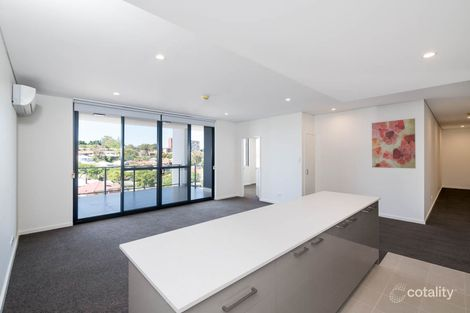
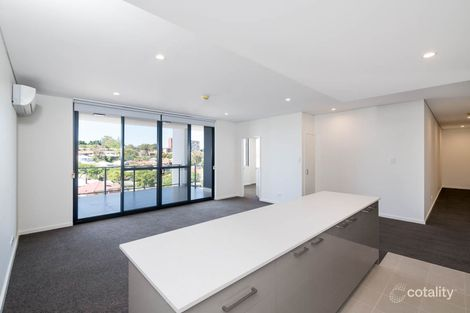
- wall art (392, 144)
